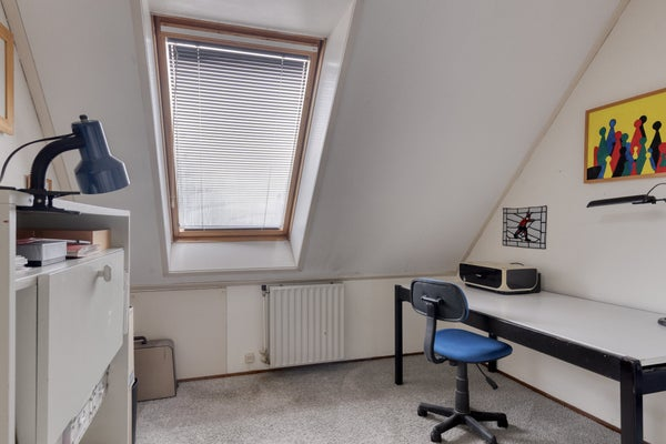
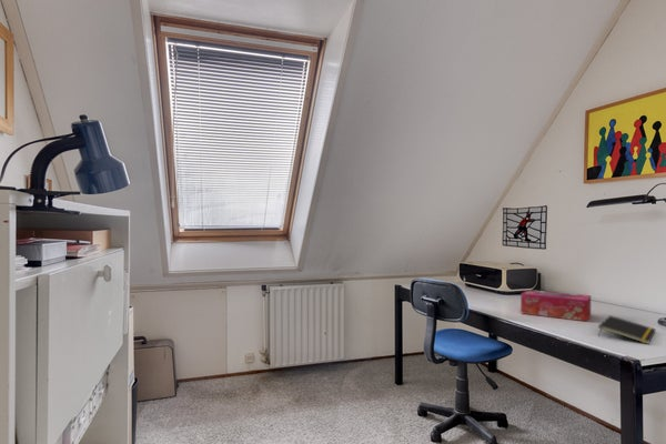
+ tissue box (555, 304)
+ notepad (627, 329)
